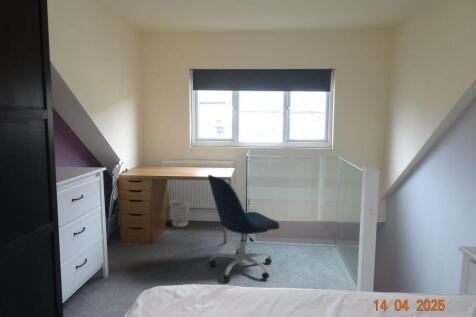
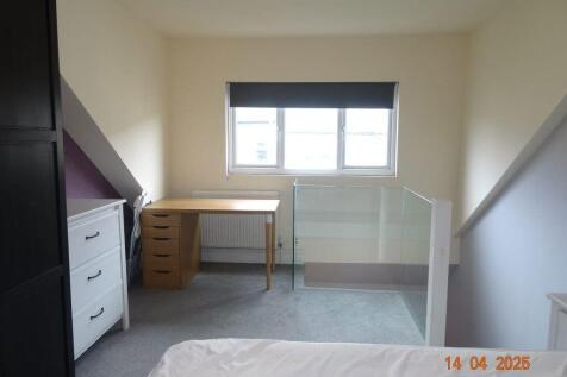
- office chair (243, 222)
- wastebasket (180, 212)
